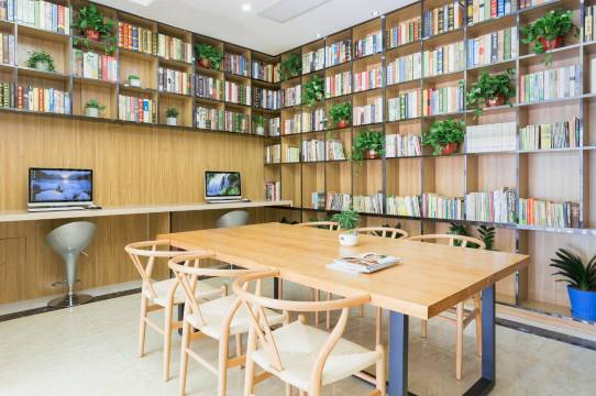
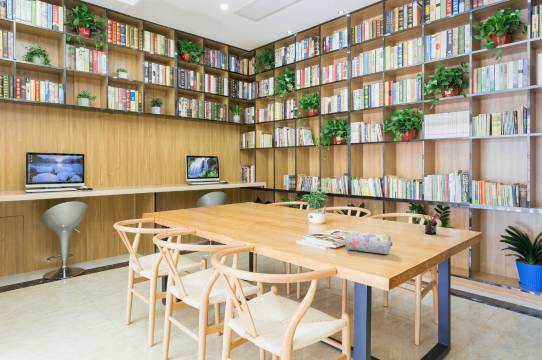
+ pen holder (429, 222)
+ pencil case (367, 241)
